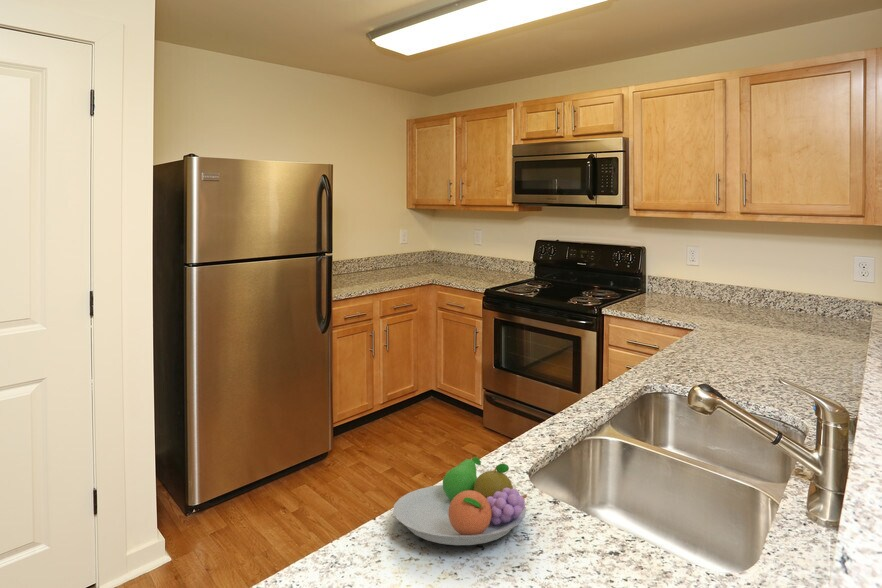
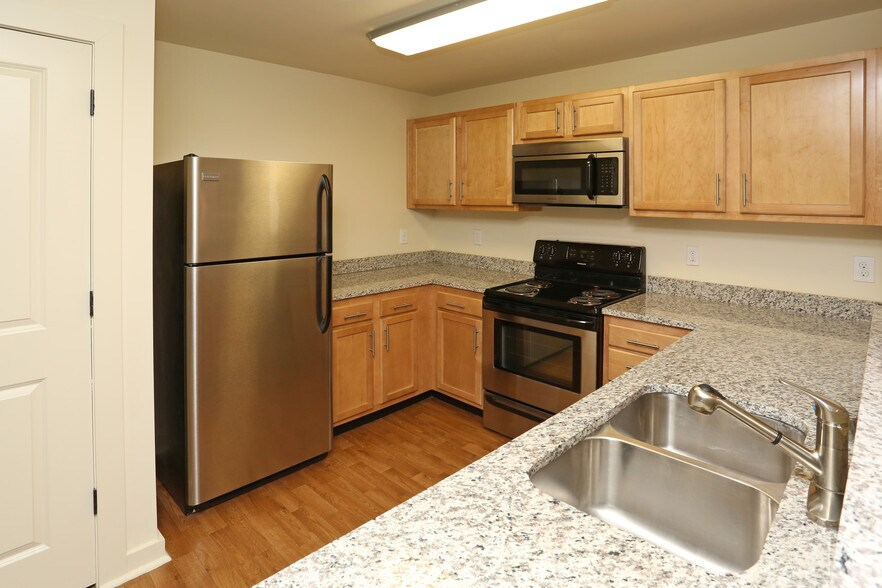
- fruit bowl (462, 492)
